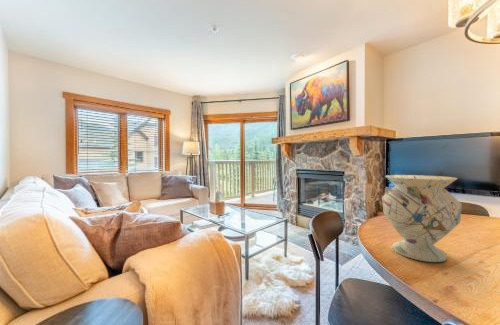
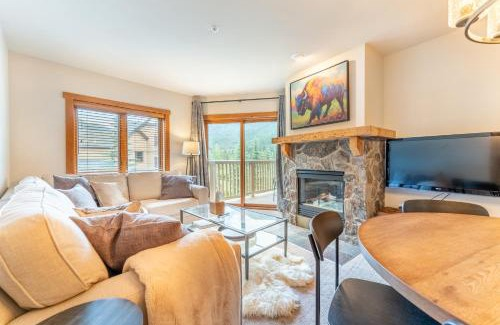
- decorative vase (418, 214)
